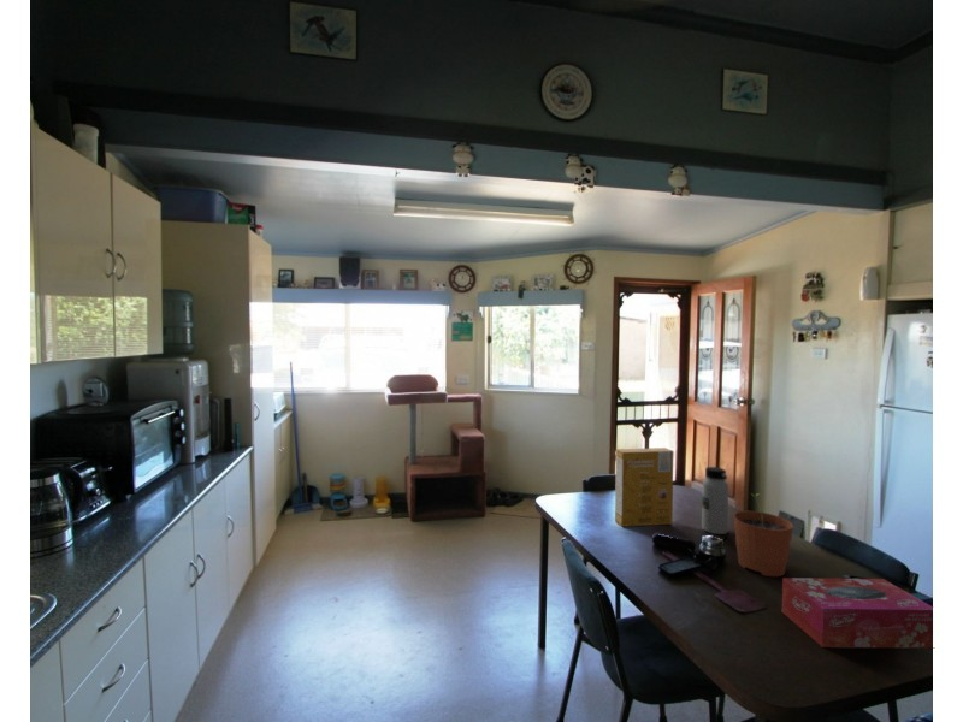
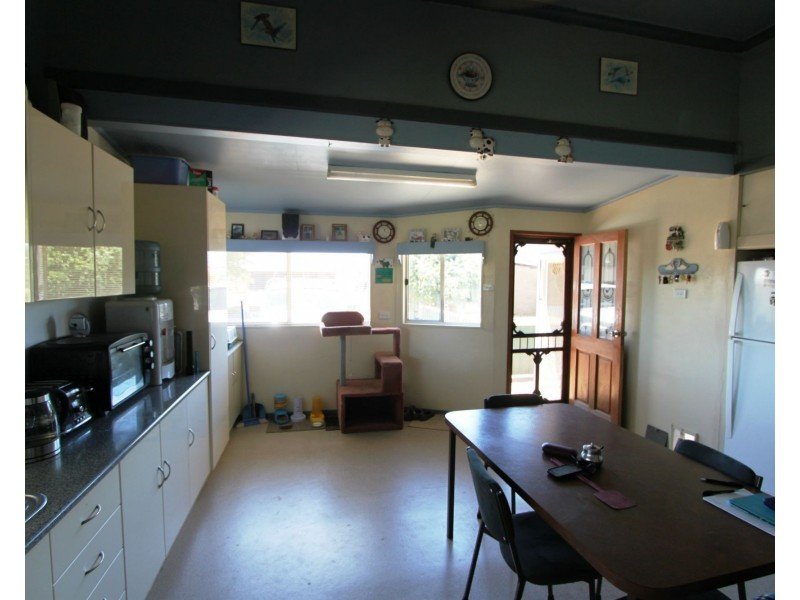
- cereal box (644, 486)
- water bottle (715, 499)
- plant pot (762, 531)
- tissue box (853, 610)
